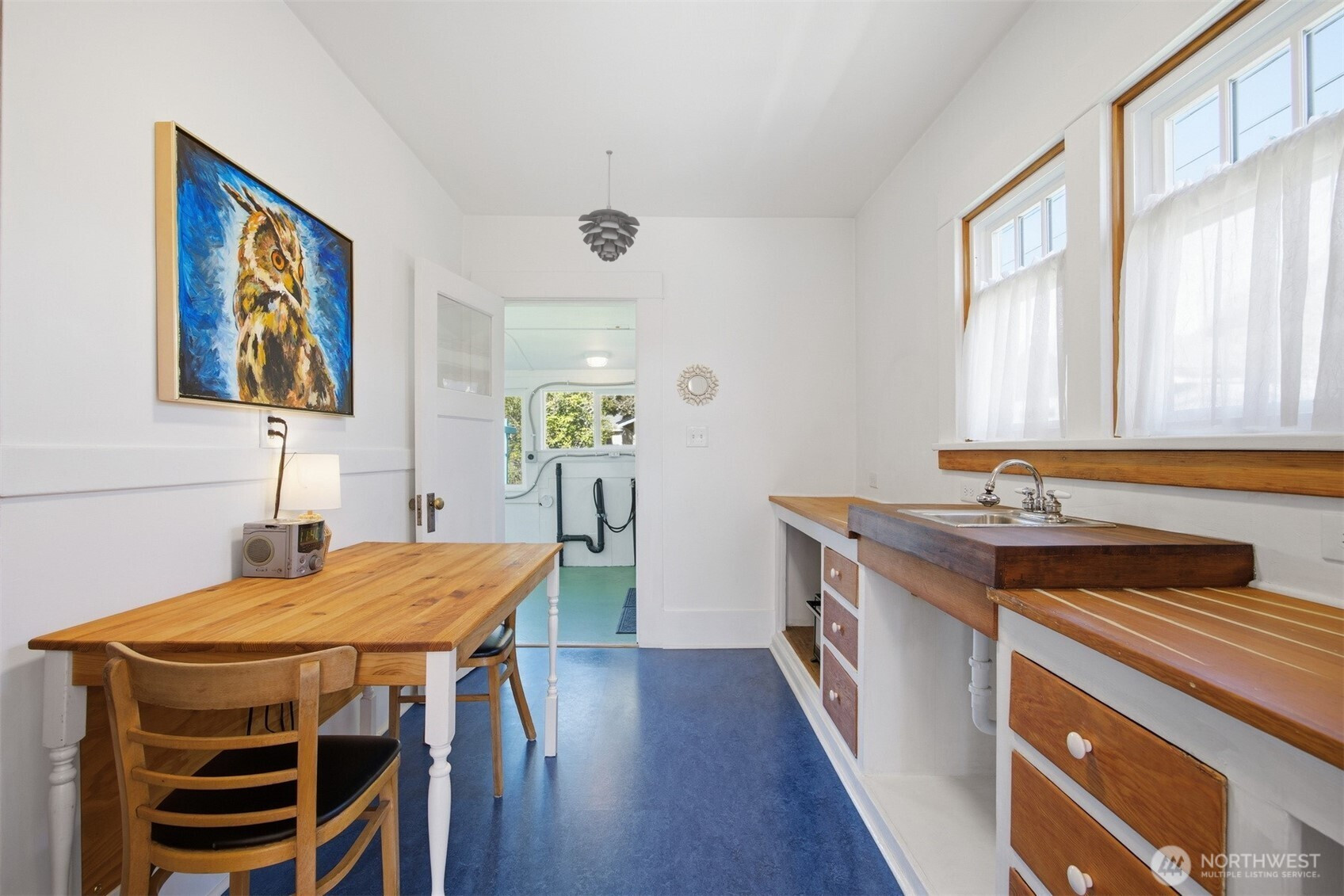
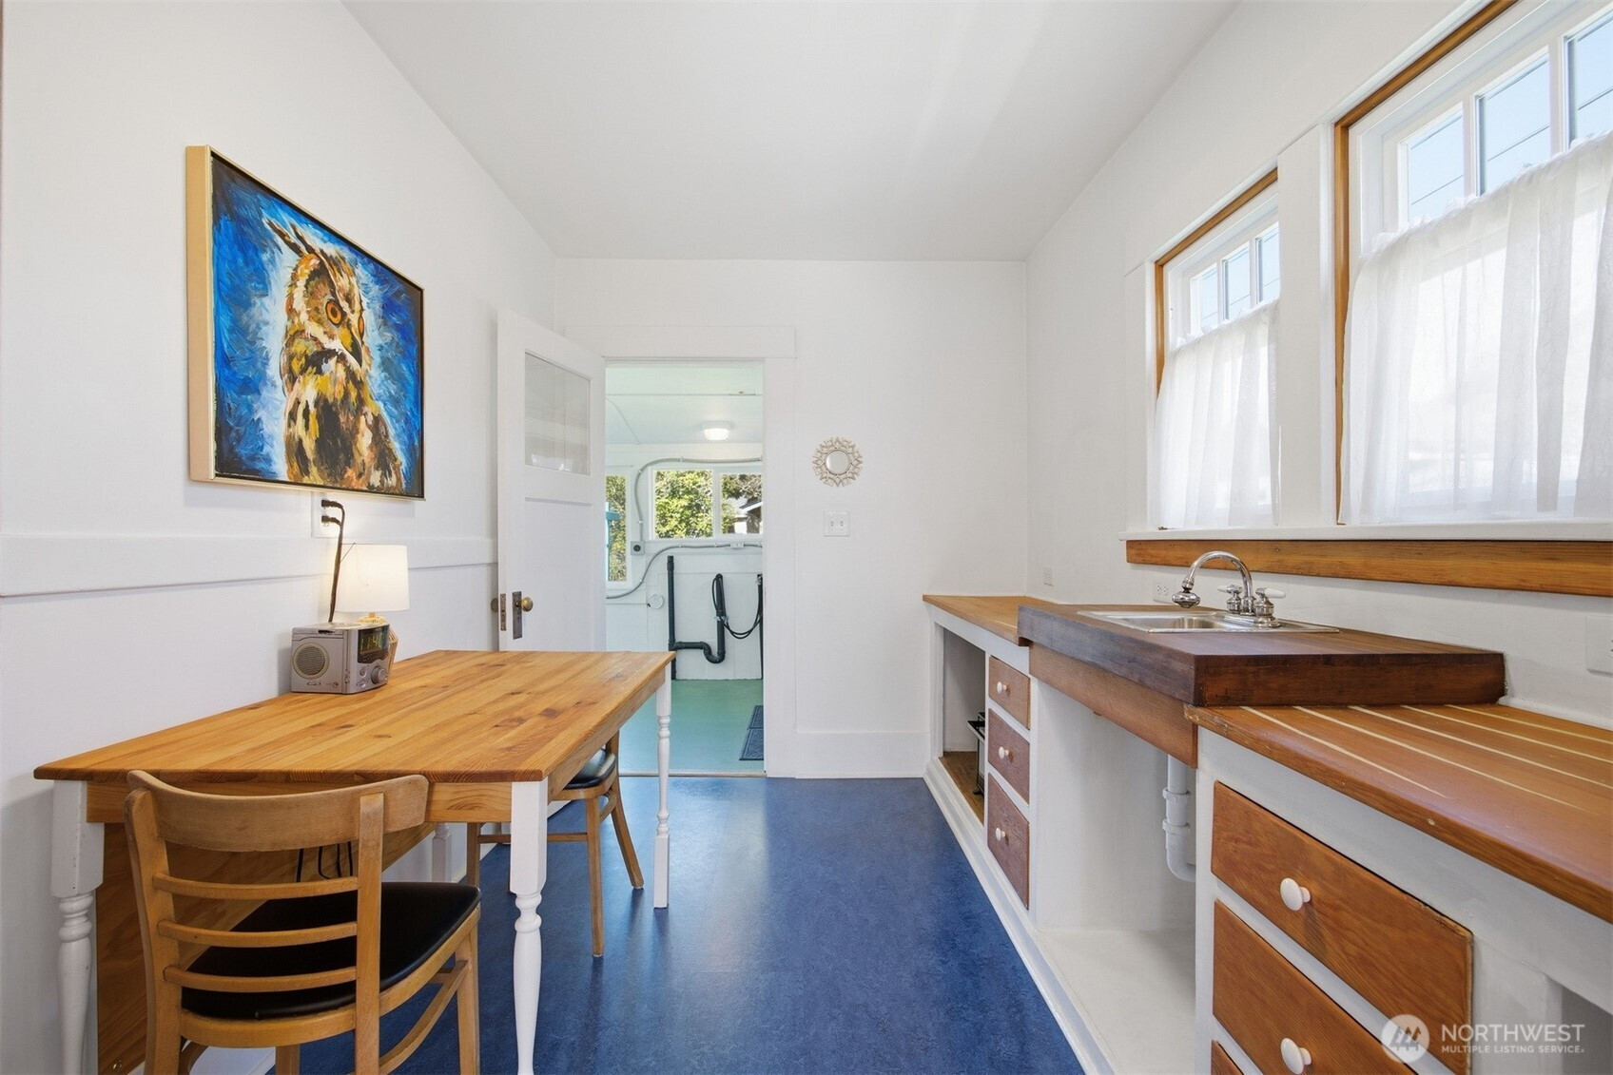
- pendant light (609, 205)
